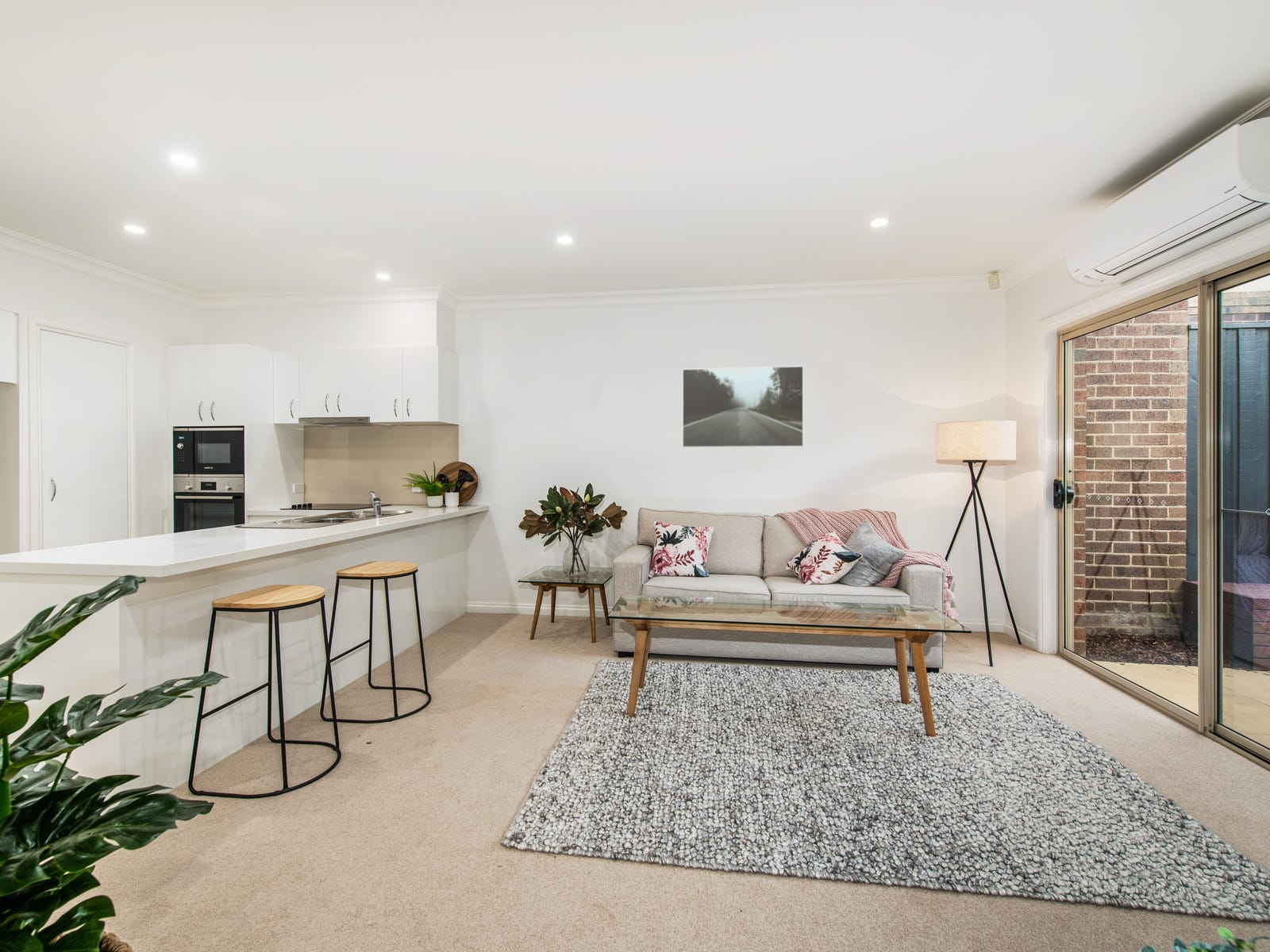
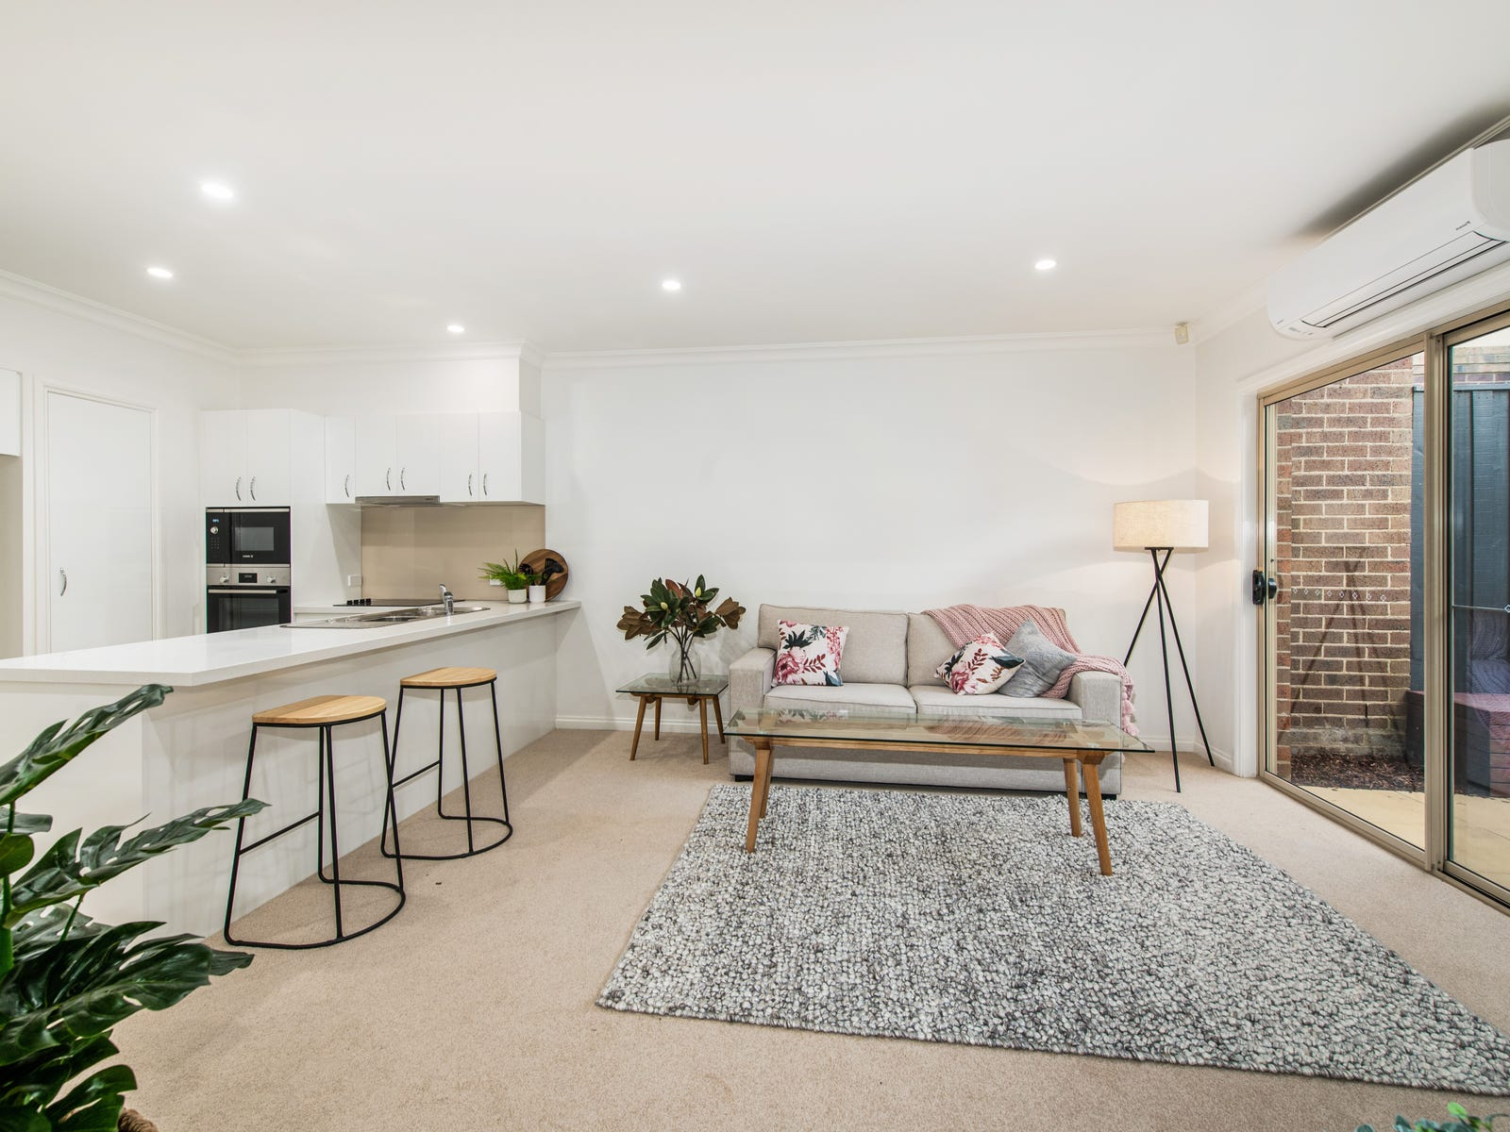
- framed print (741, 407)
